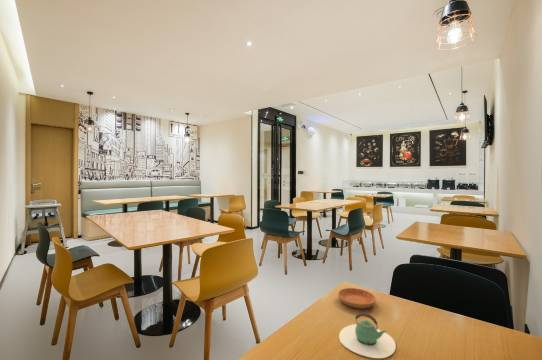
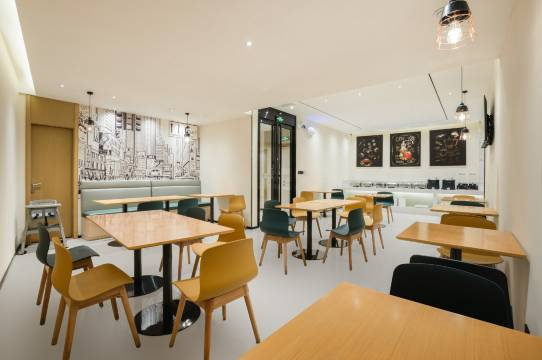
- teapot (366, 326)
- saucer (356, 298)
